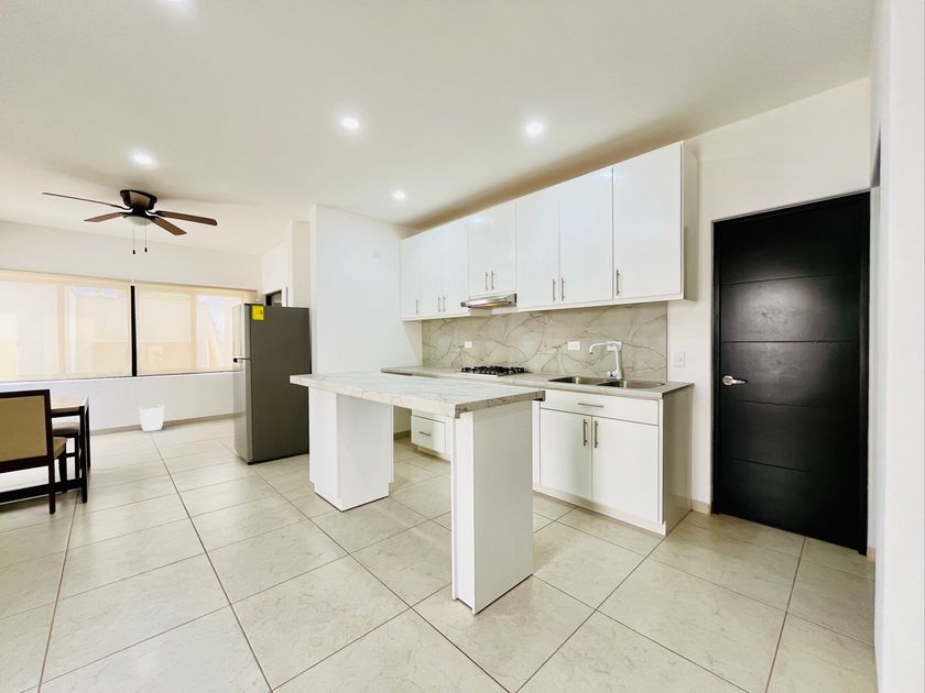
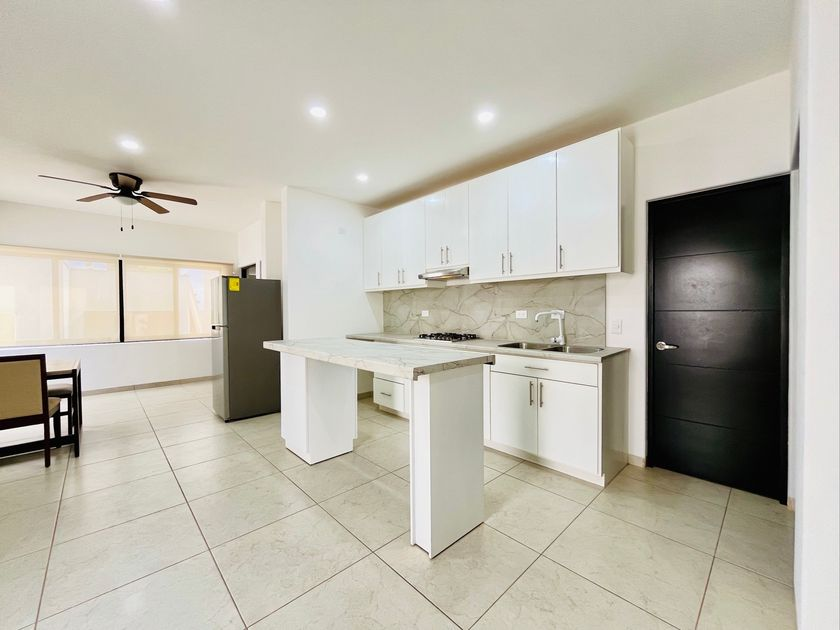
- trash can (152, 418)
